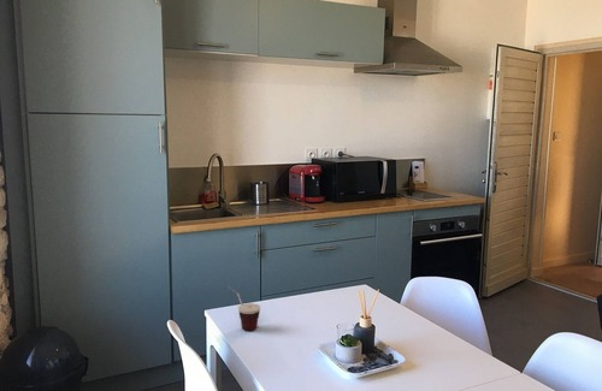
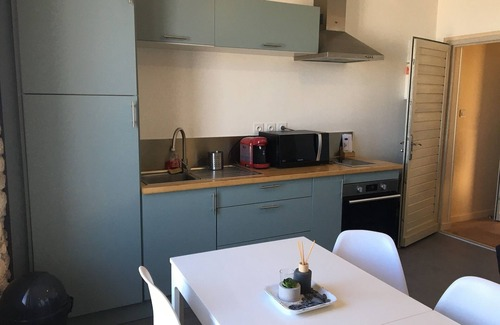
- cup (242, 308)
